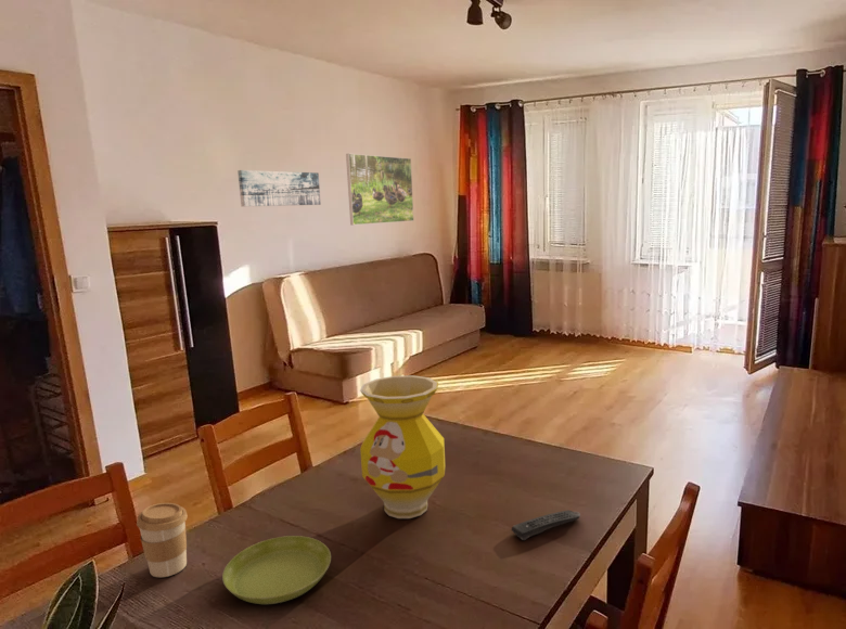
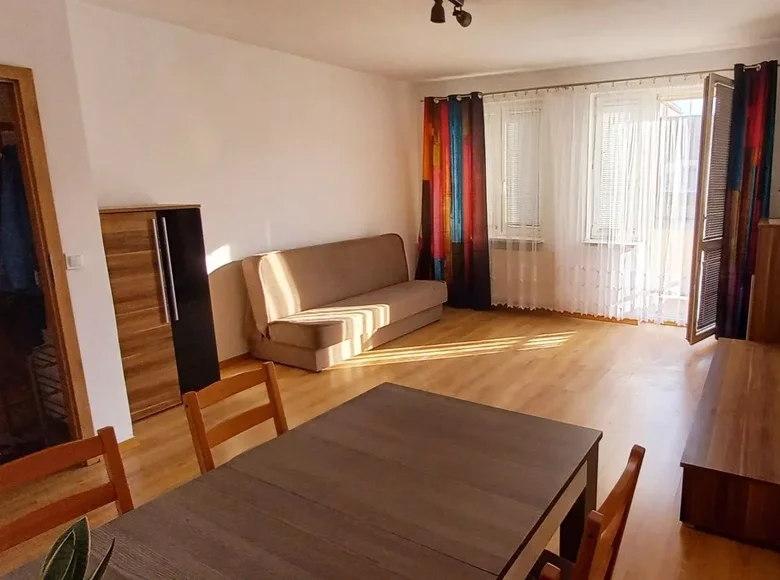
- coffee cup (164, 538)
- remote control (548, 522)
- wall art (282, 189)
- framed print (382, 190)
- vase (402, 448)
- saucer (278, 570)
